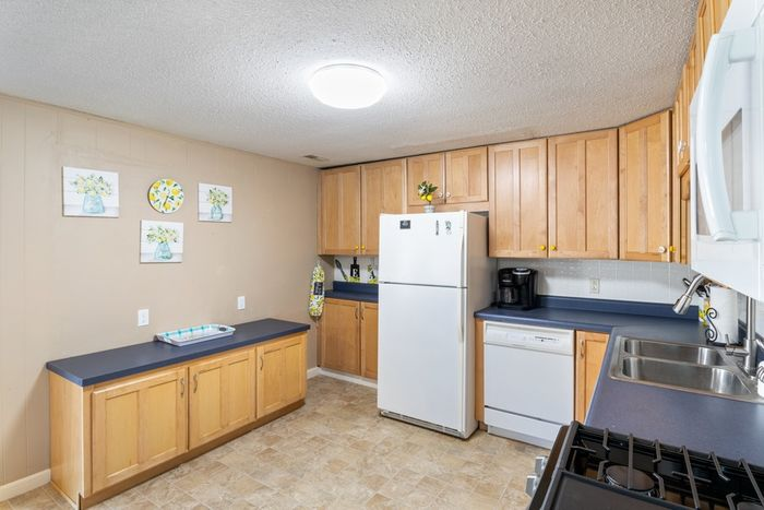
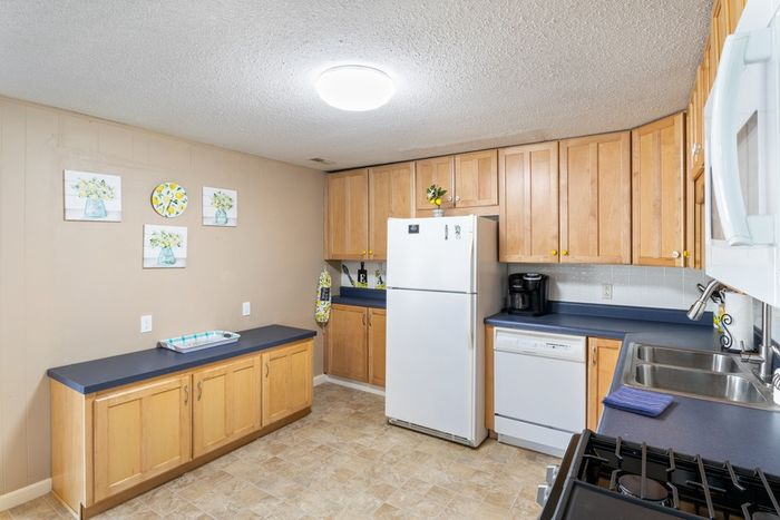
+ dish towel (637, 399)
